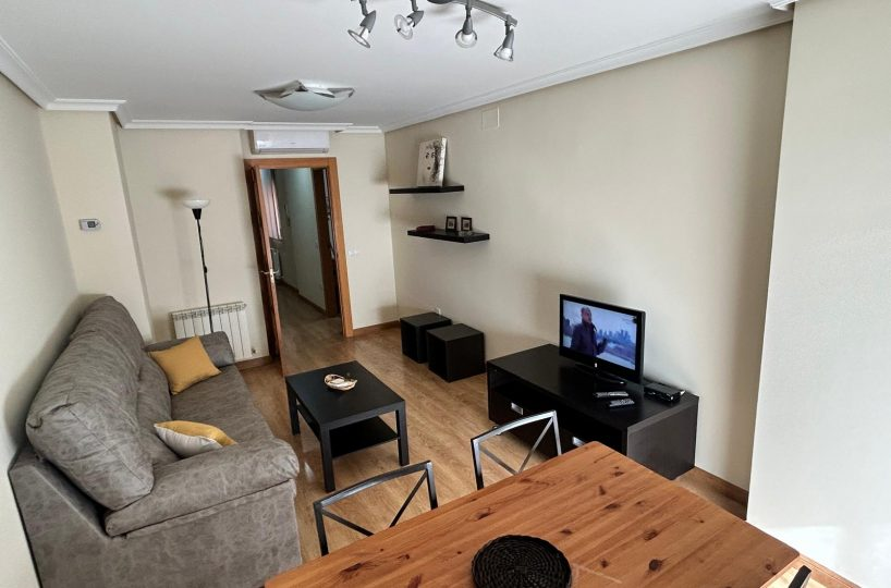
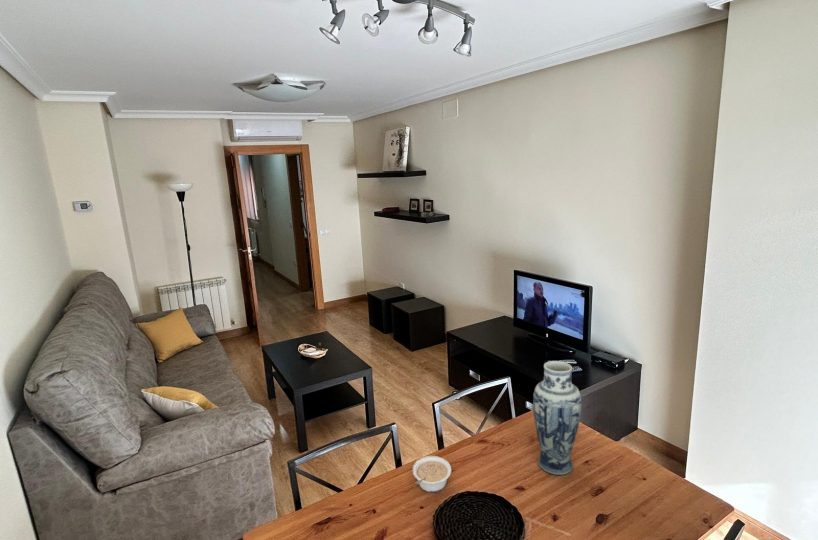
+ legume (432, 475)
+ vase (556, 416)
